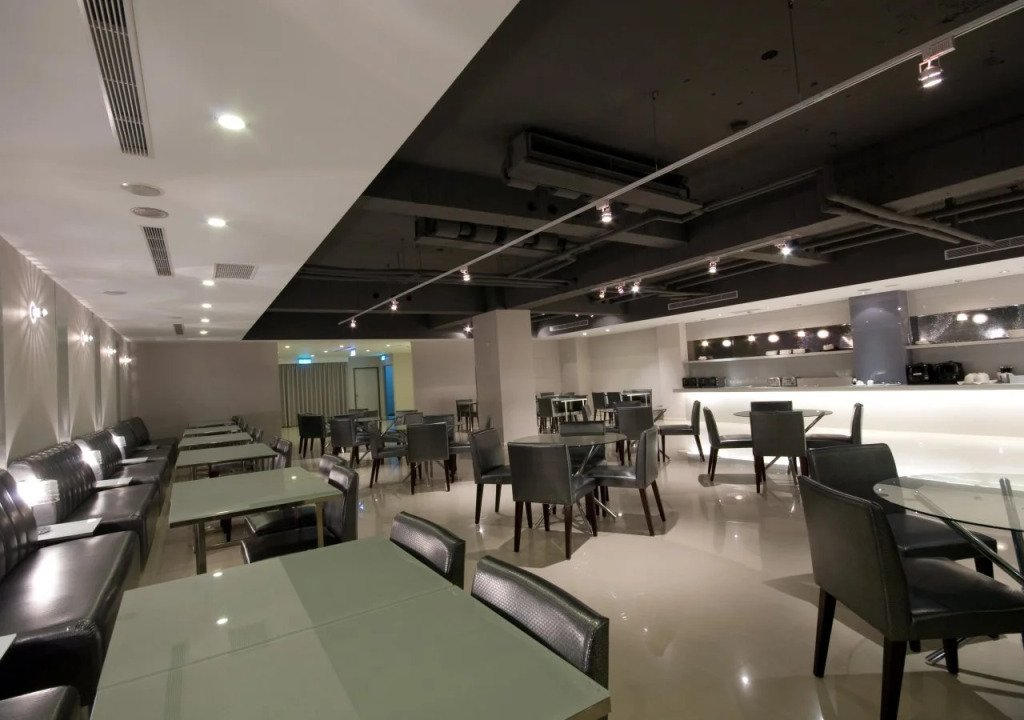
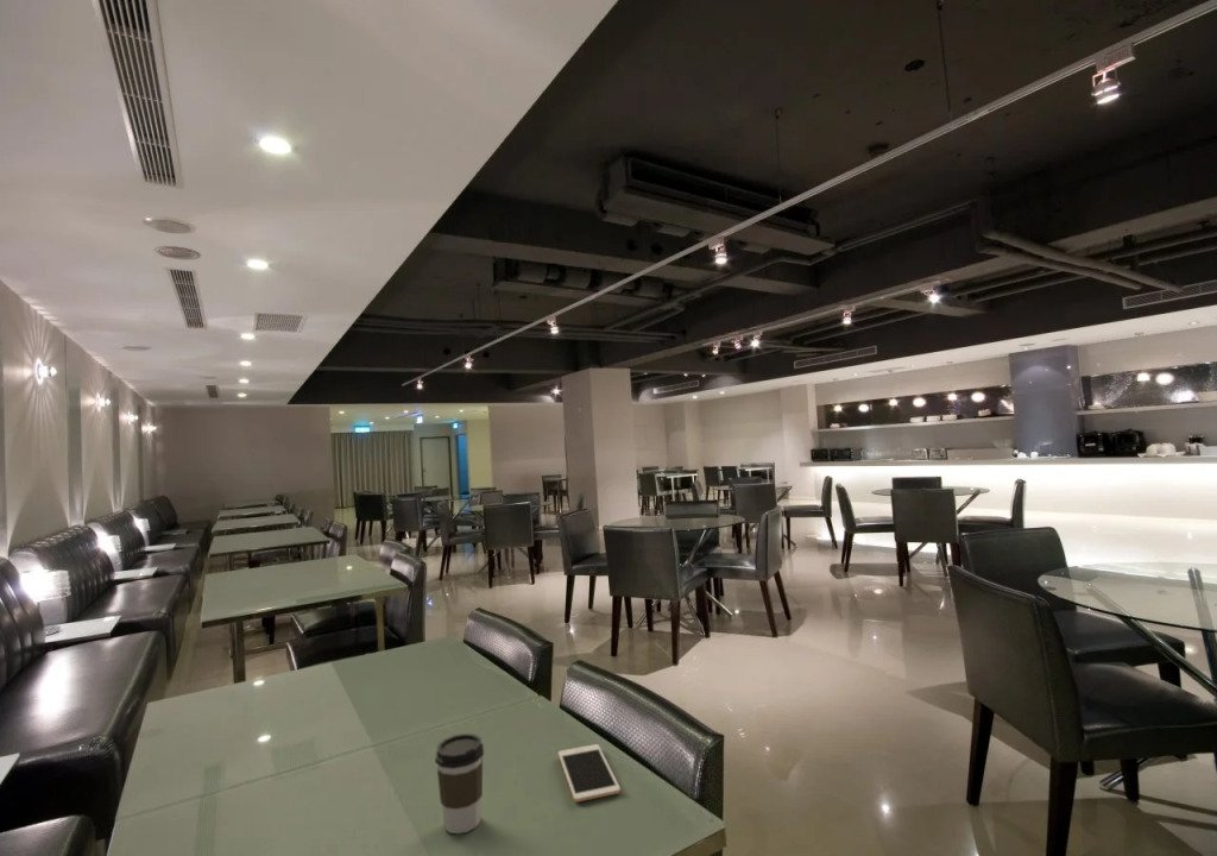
+ coffee cup (460, 782)
+ cell phone (587, 770)
